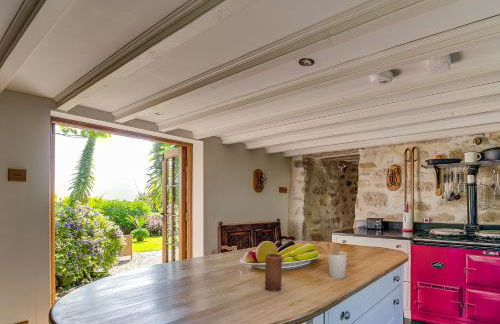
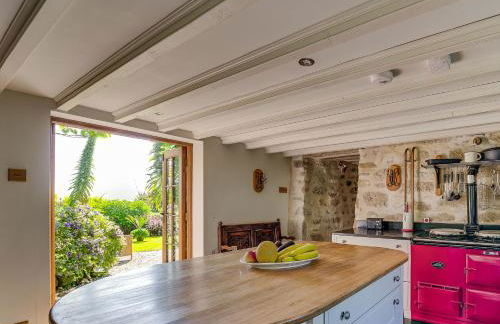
- utensil holder (332, 258)
- candle (273, 271)
